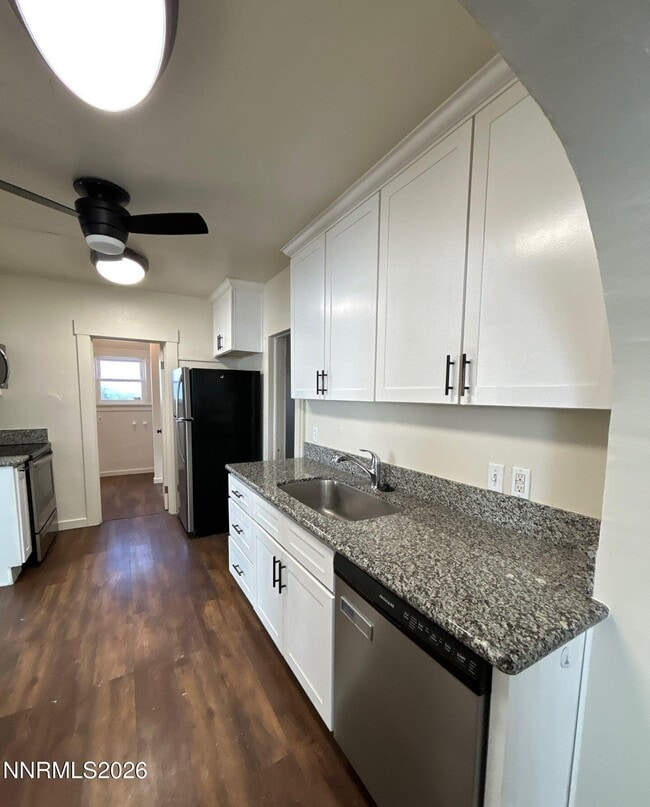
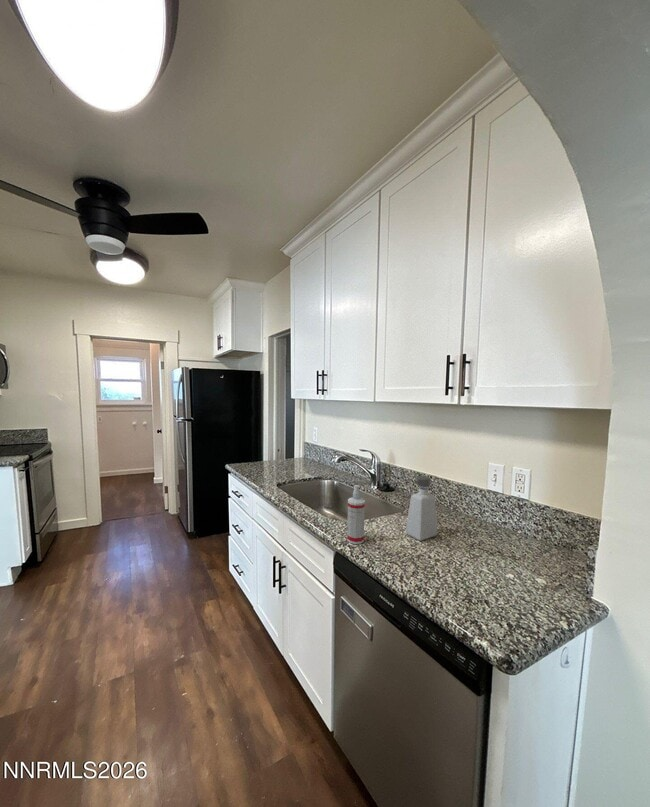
+ soap dispenser (422, 506)
+ spray bottle (356, 512)
